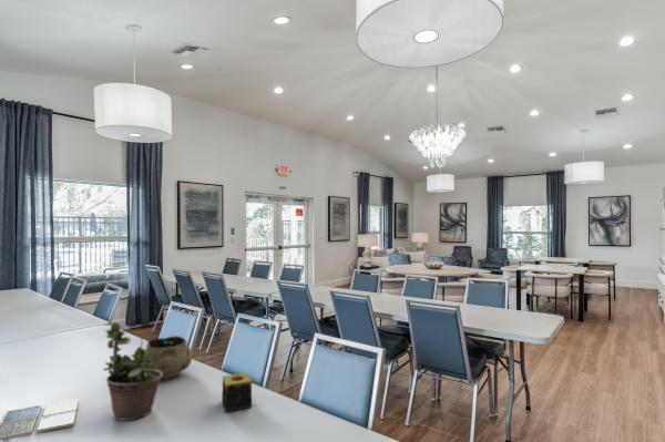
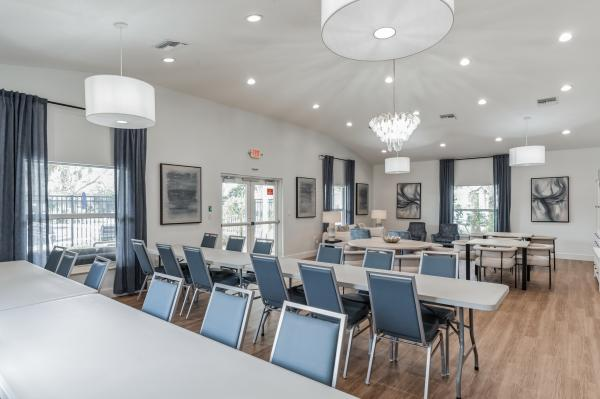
- candle (236, 391)
- drink coaster (37, 418)
- potted plant (134, 363)
- decorative bowl (166, 358)
